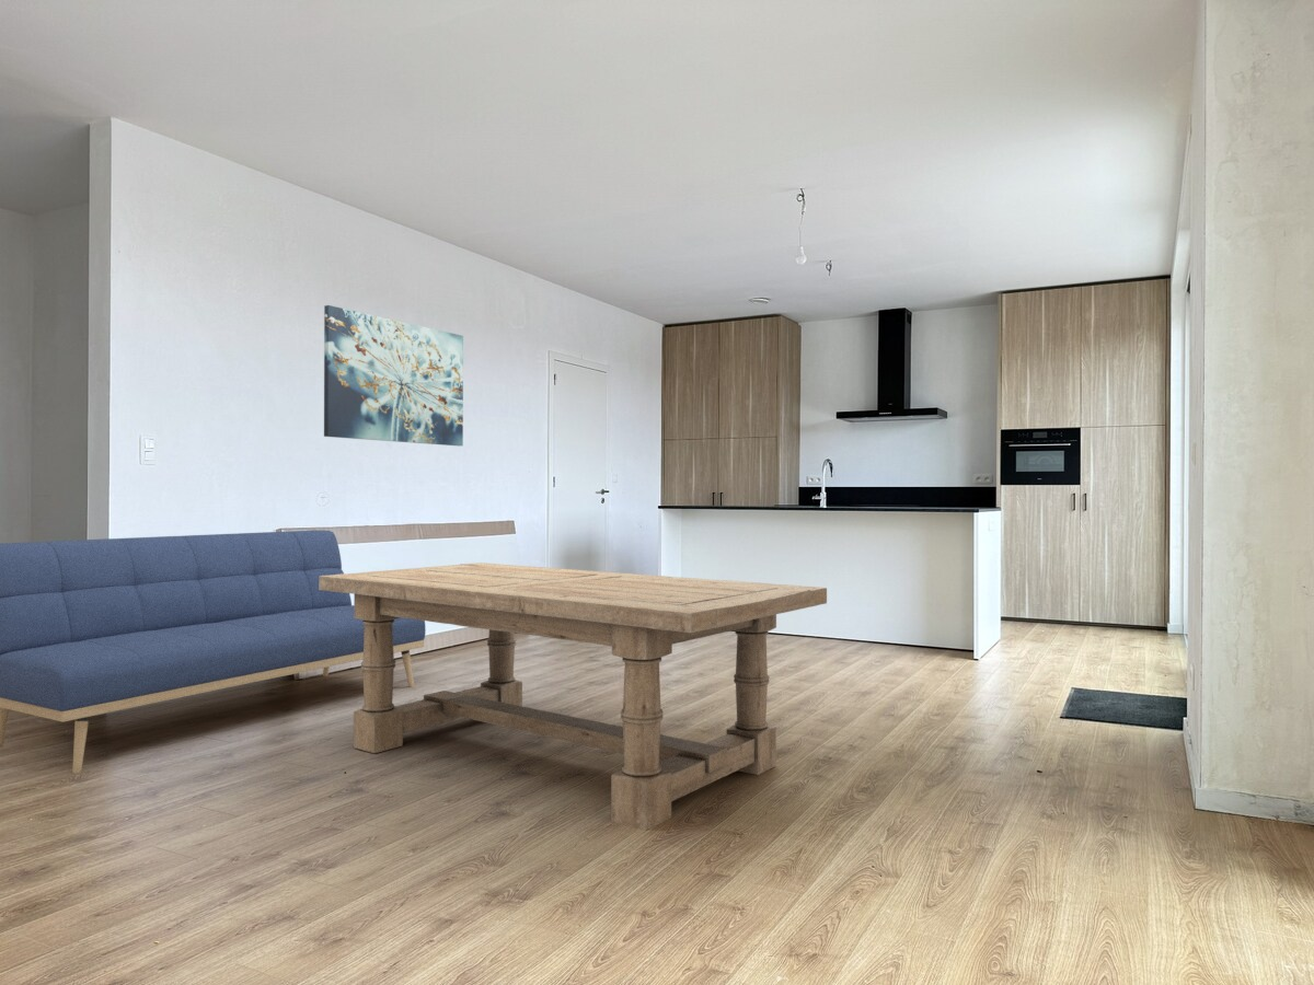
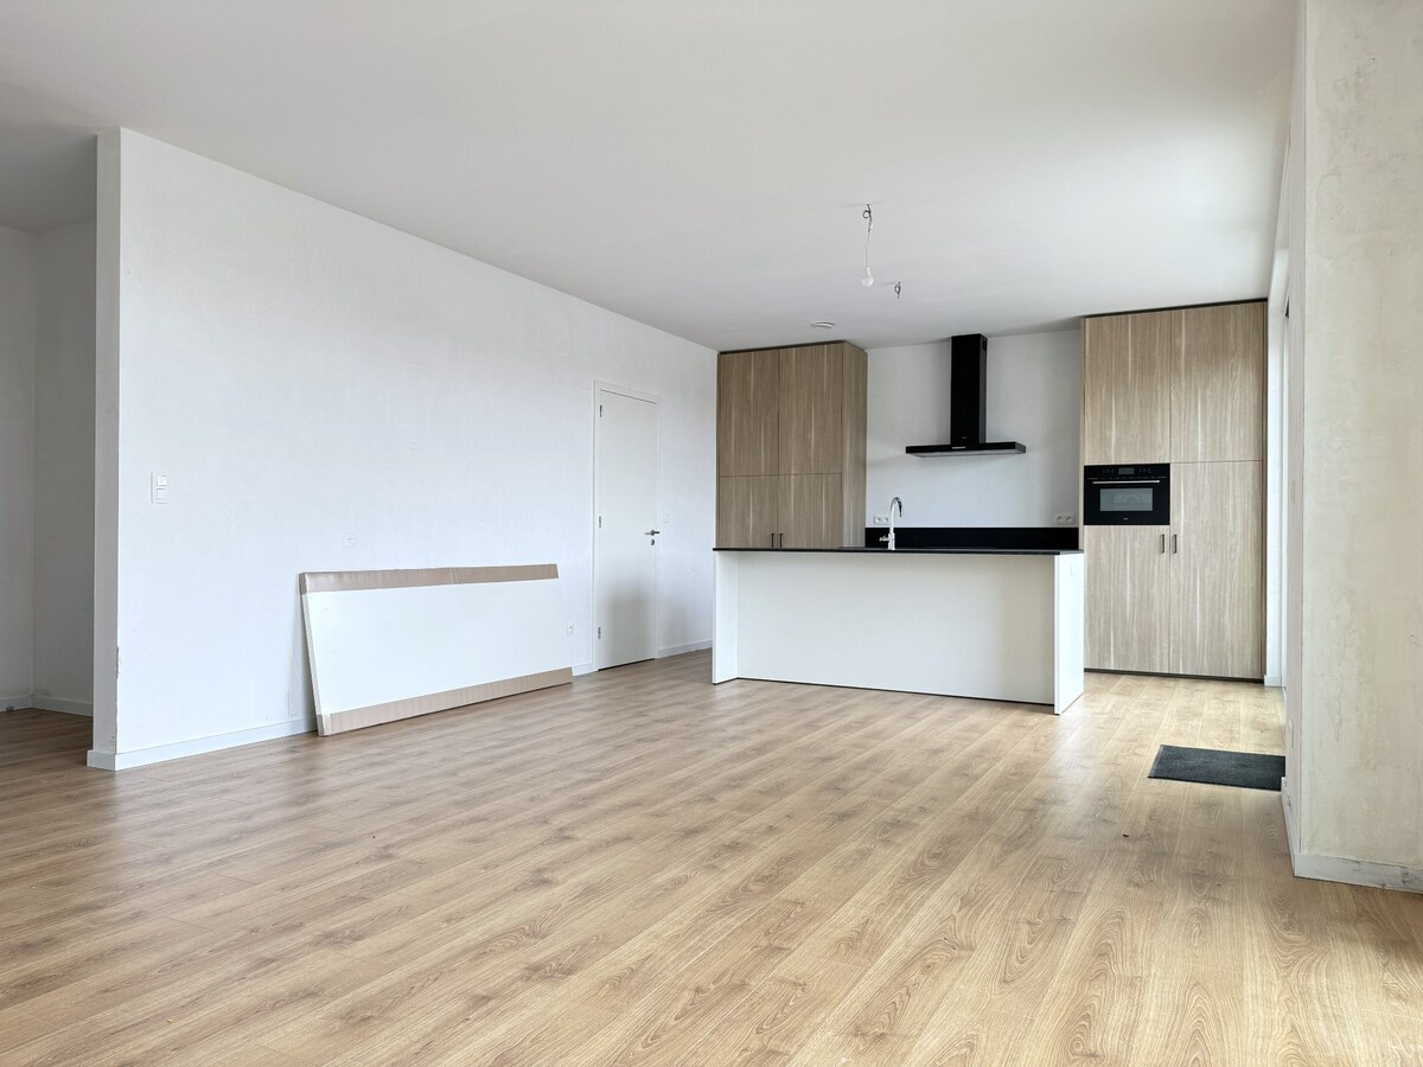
- wall art (399, 381)
- dining table (564, 639)
- sofa (222, 625)
